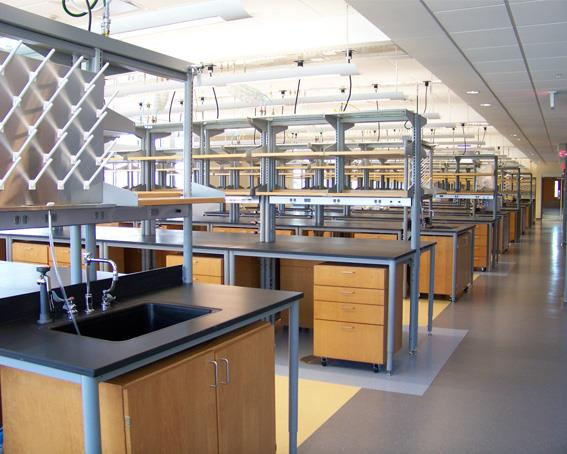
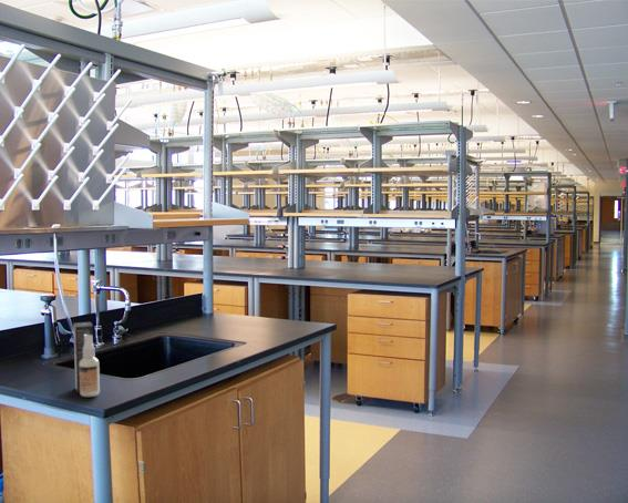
+ spray bottle (85, 359)
